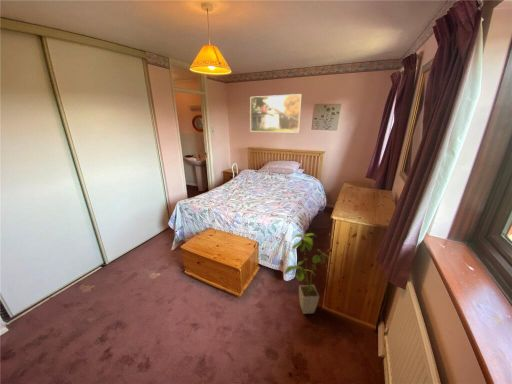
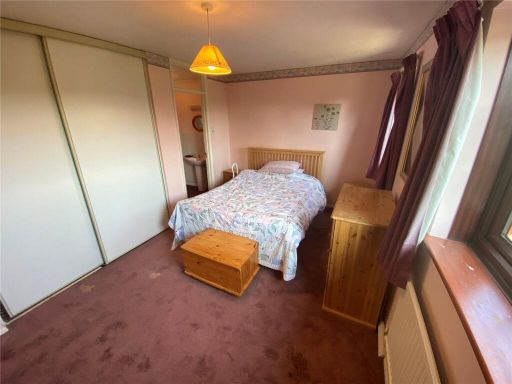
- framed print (274, 114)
- house plant (303, 274)
